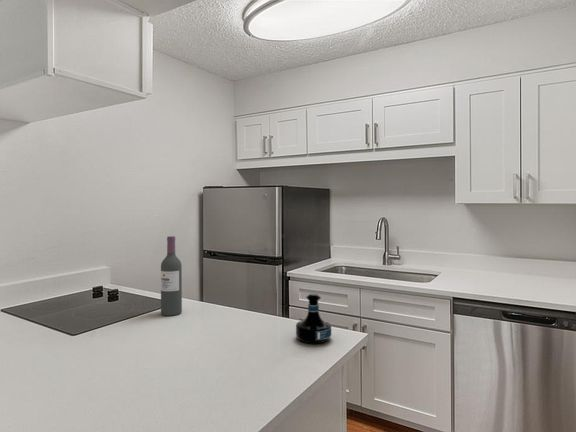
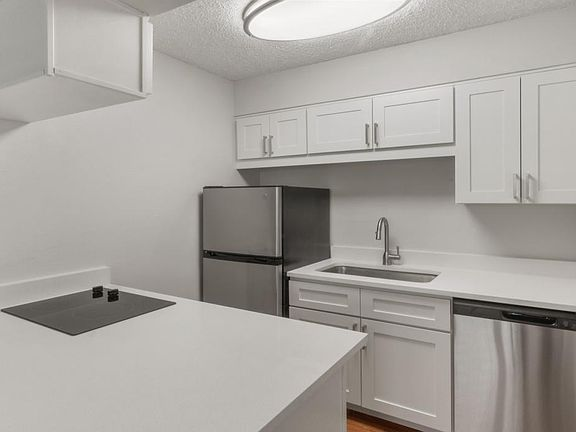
- wine bottle (171, 275)
- tequila bottle (313, 316)
